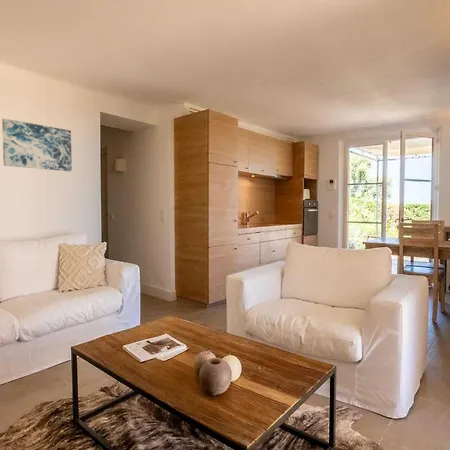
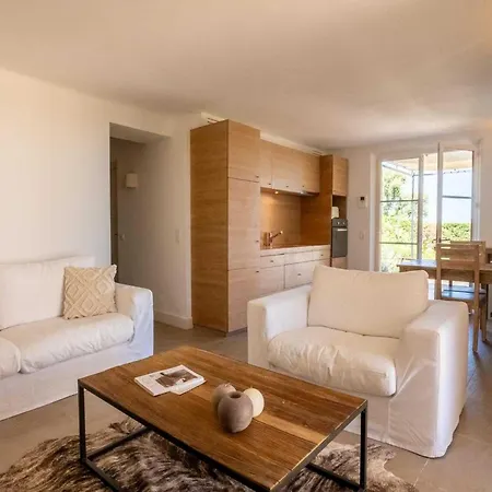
- wall art (39, 147)
